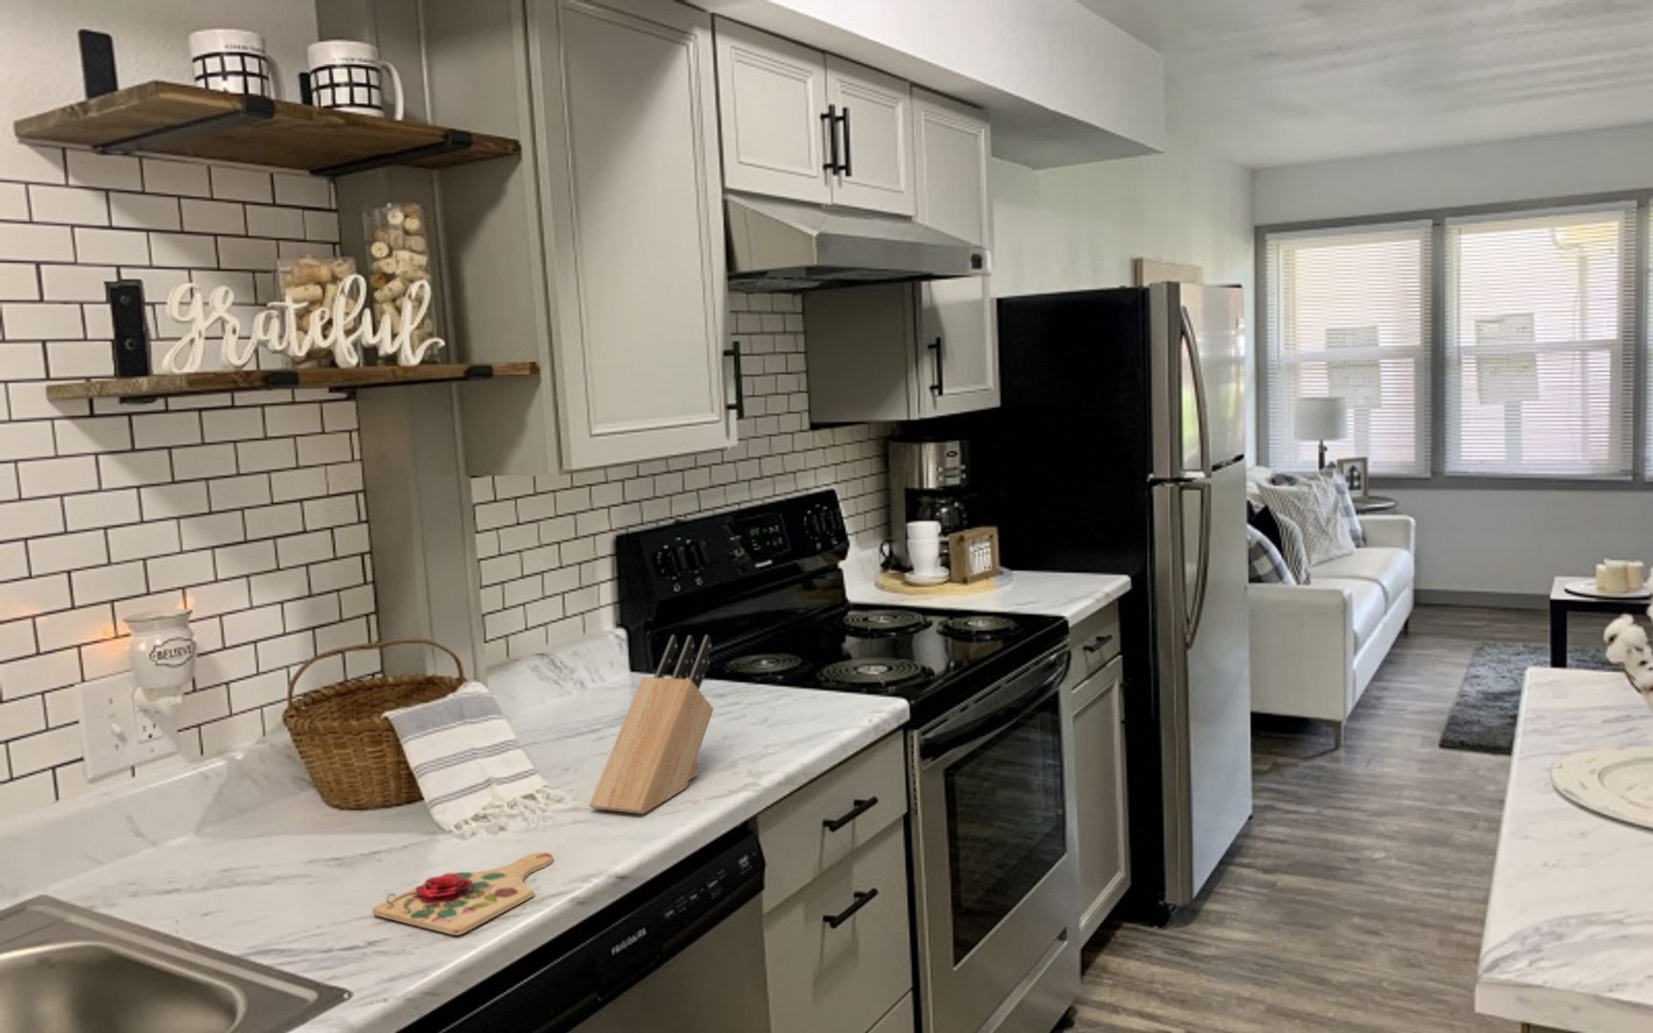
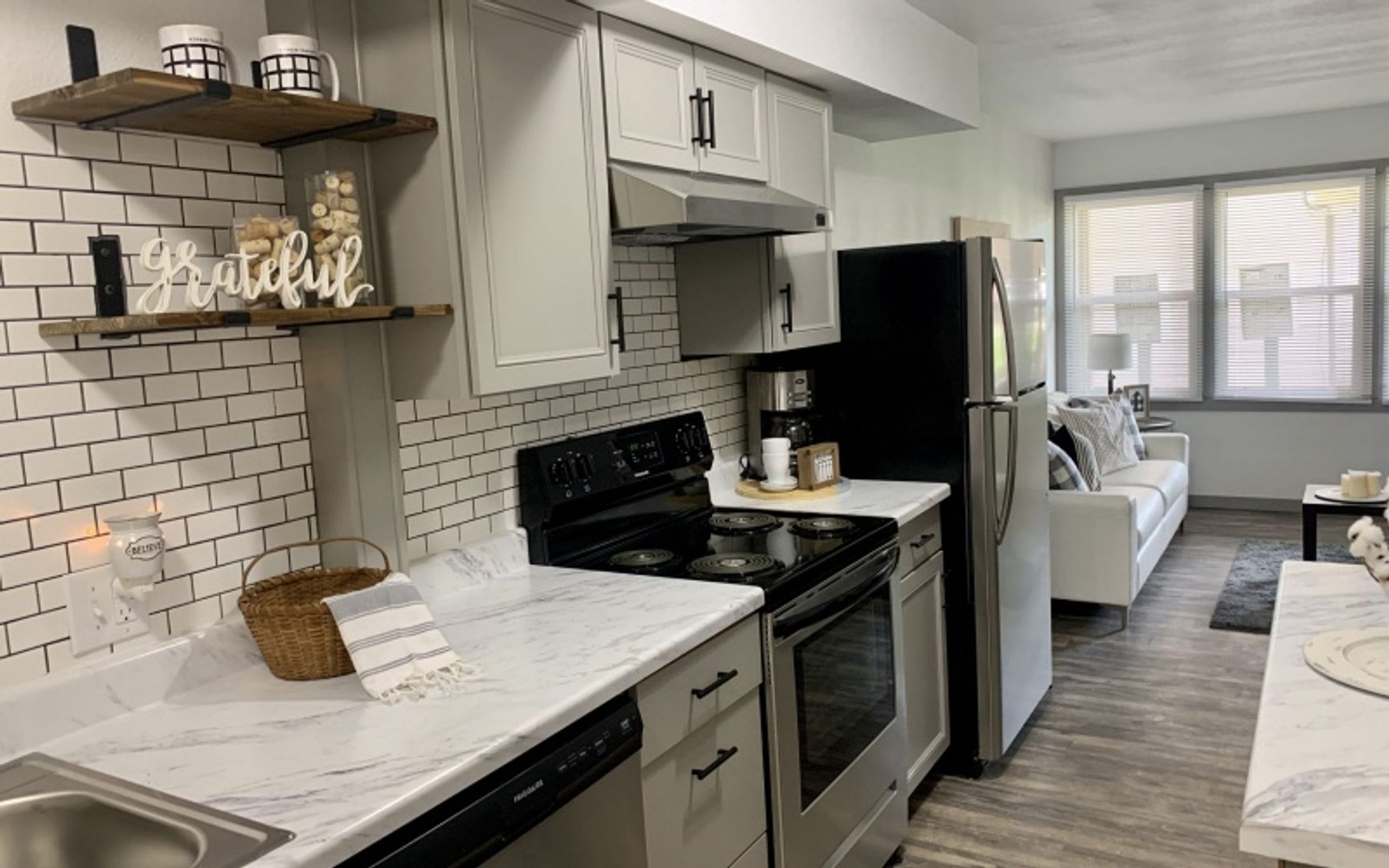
- knife block (658, 716)
- cutting board (483, 879)
